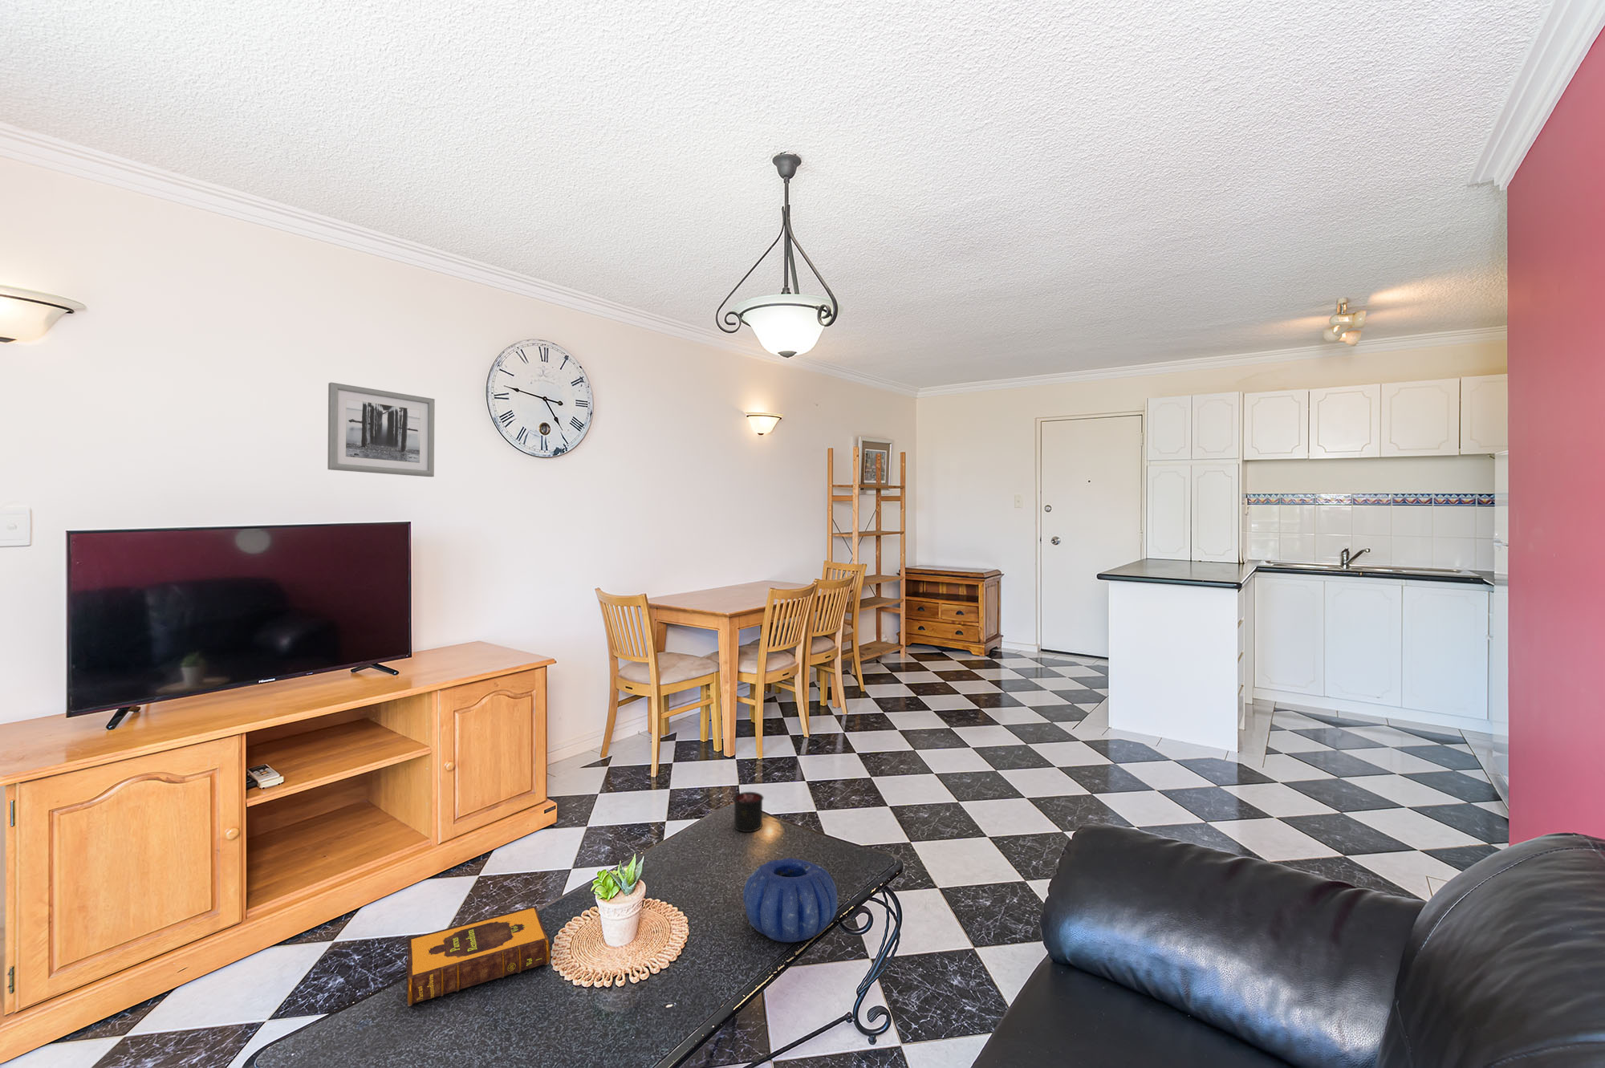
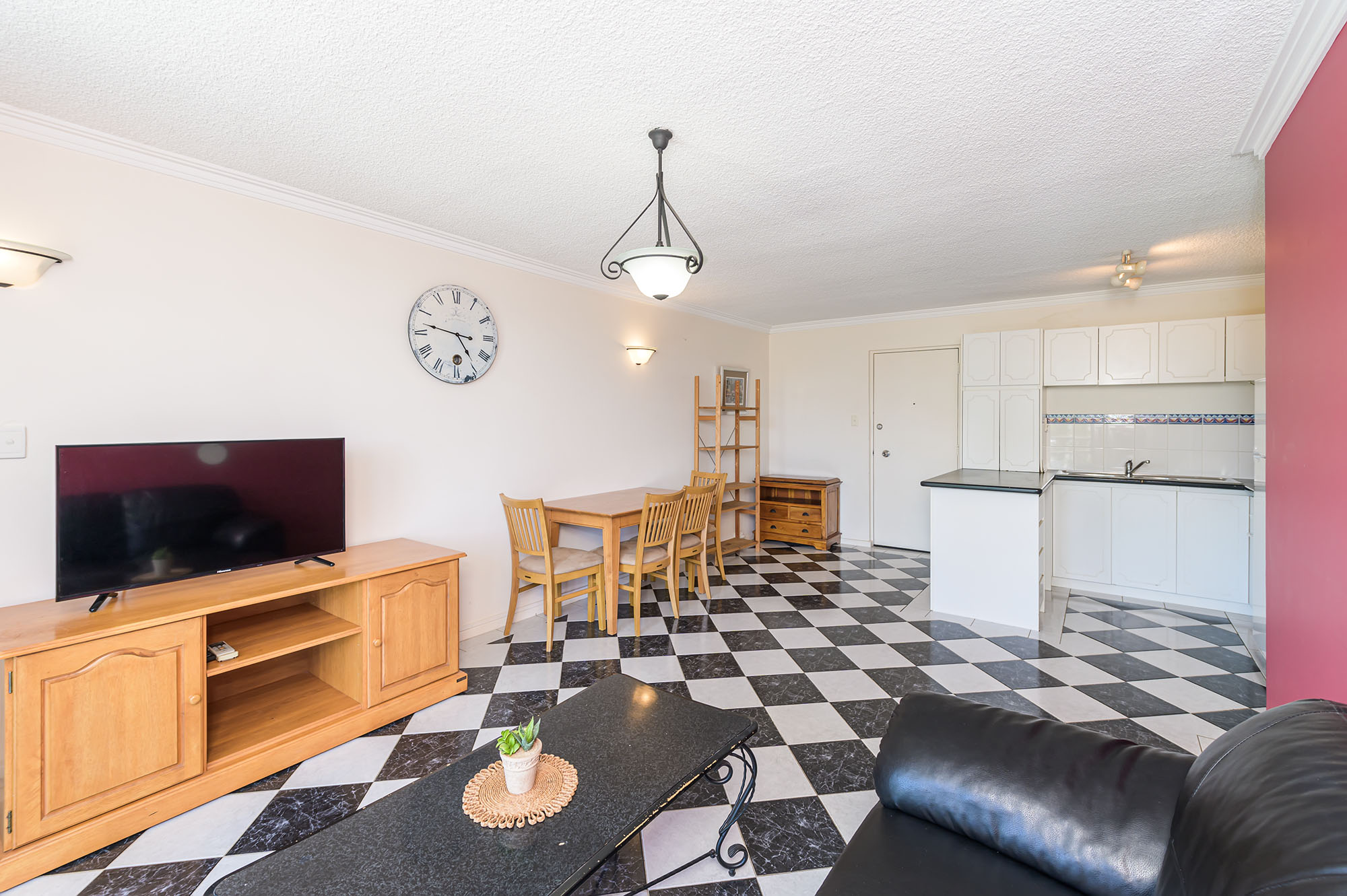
- wall art (384, 431)
- decorative bowl (790, 895)
- candle (748, 805)
- hardback book (478, 952)
